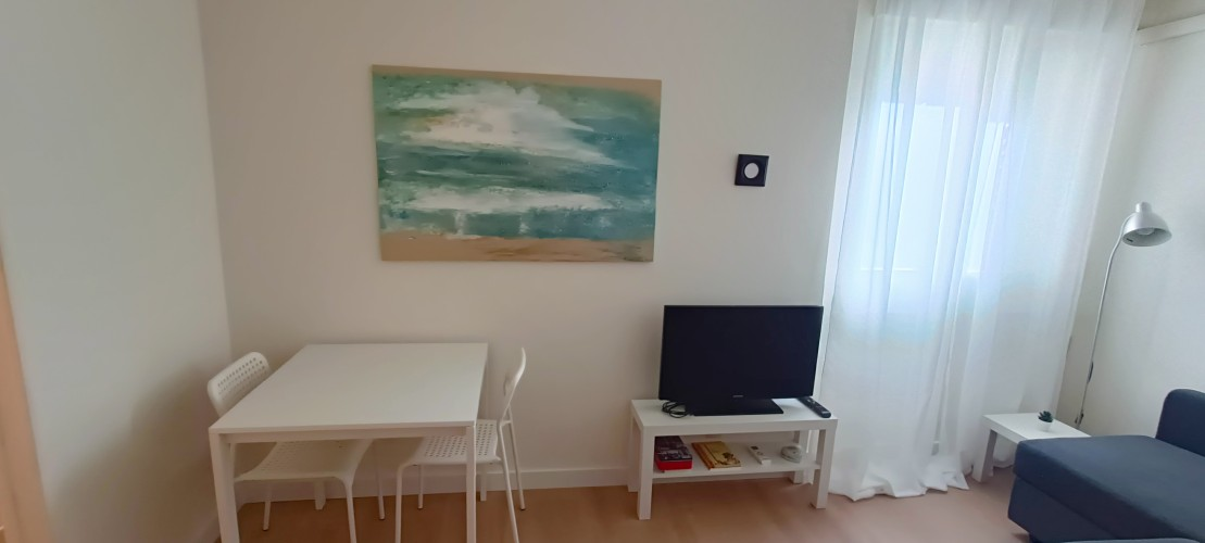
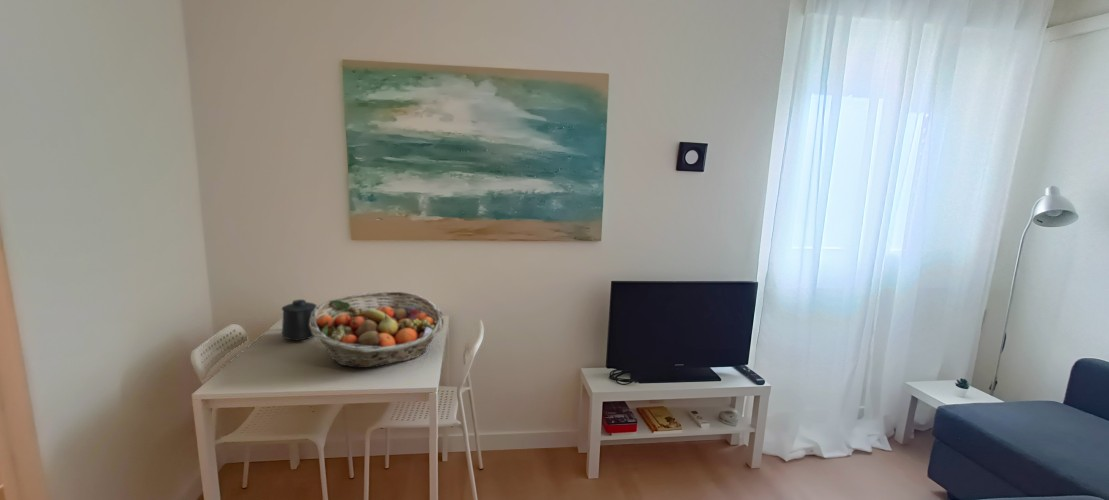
+ mug (298, 317)
+ fruit basket (380, 327)
